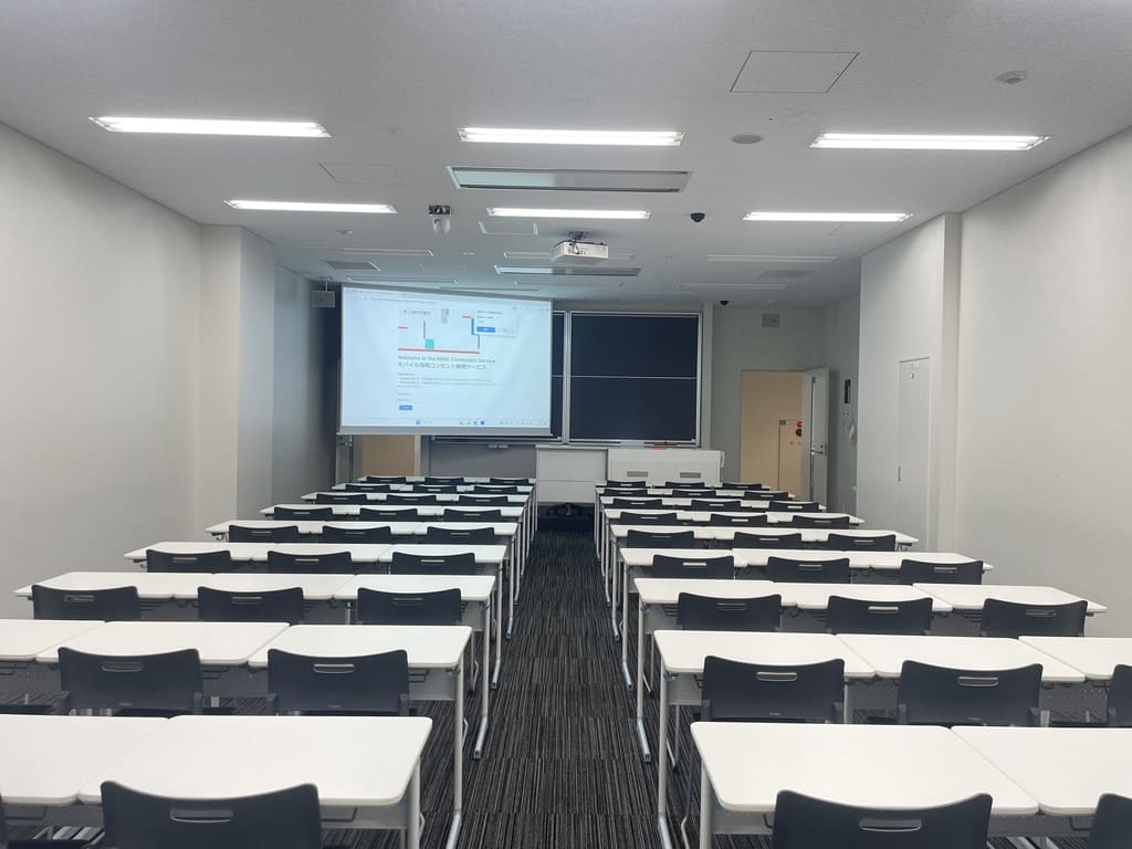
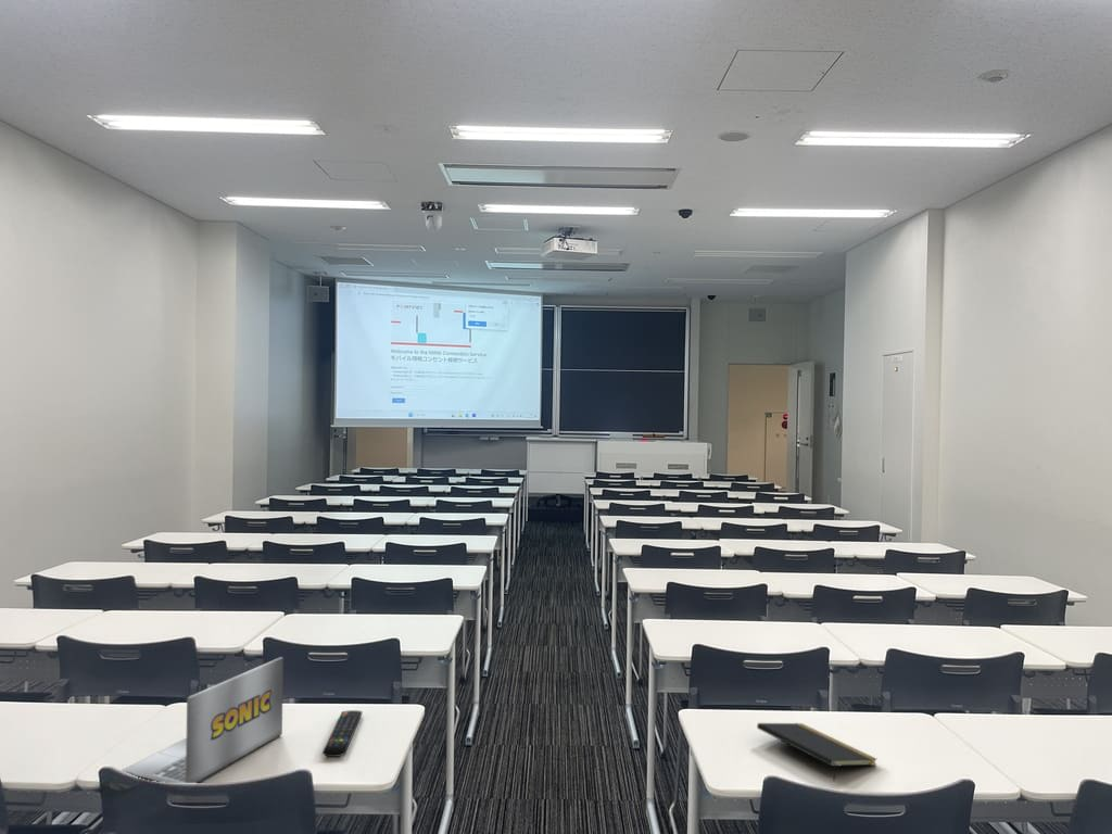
+ notepad (814, 743)
+ remote control (343, 732)
+ laptop (197, 716)
